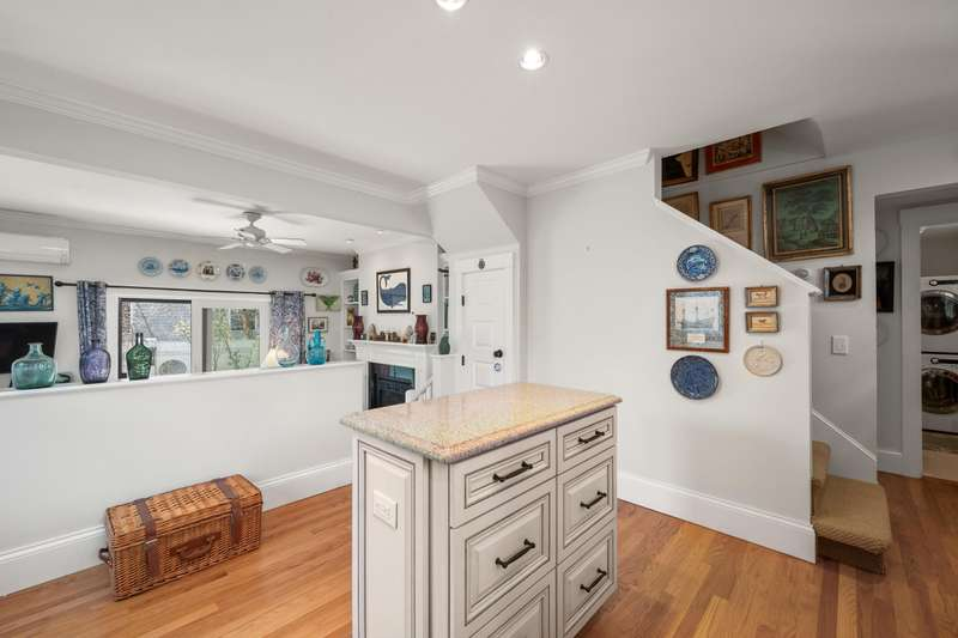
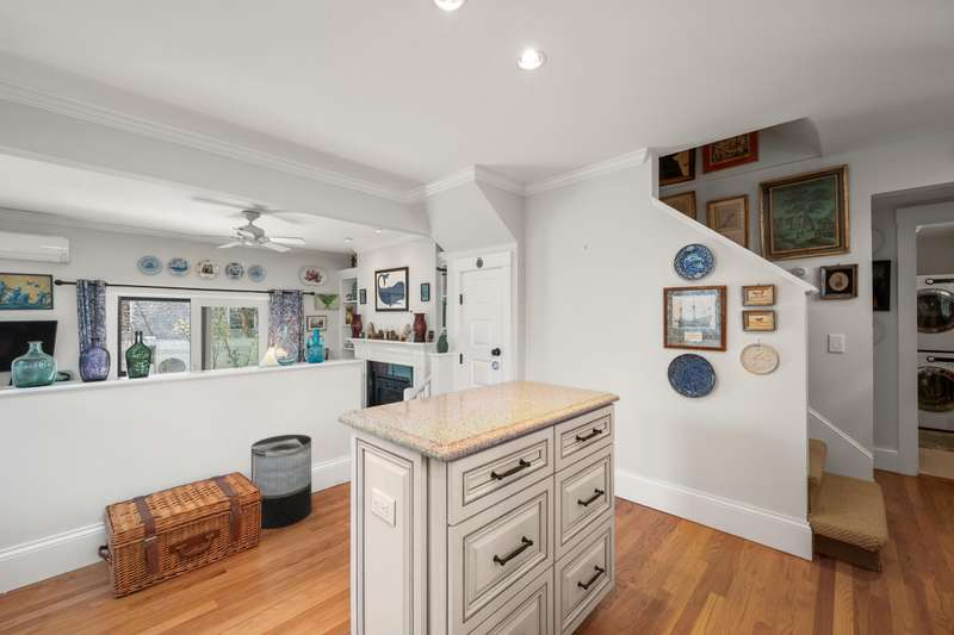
+ trash can (281, 478)
